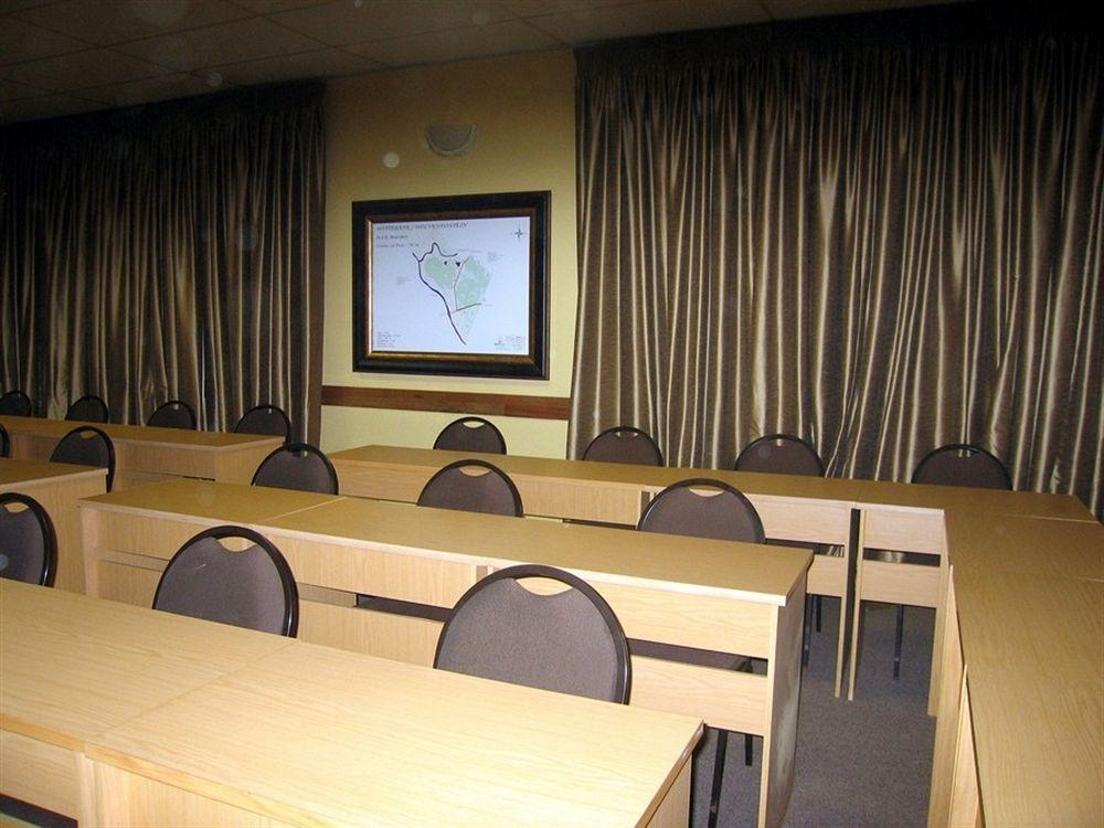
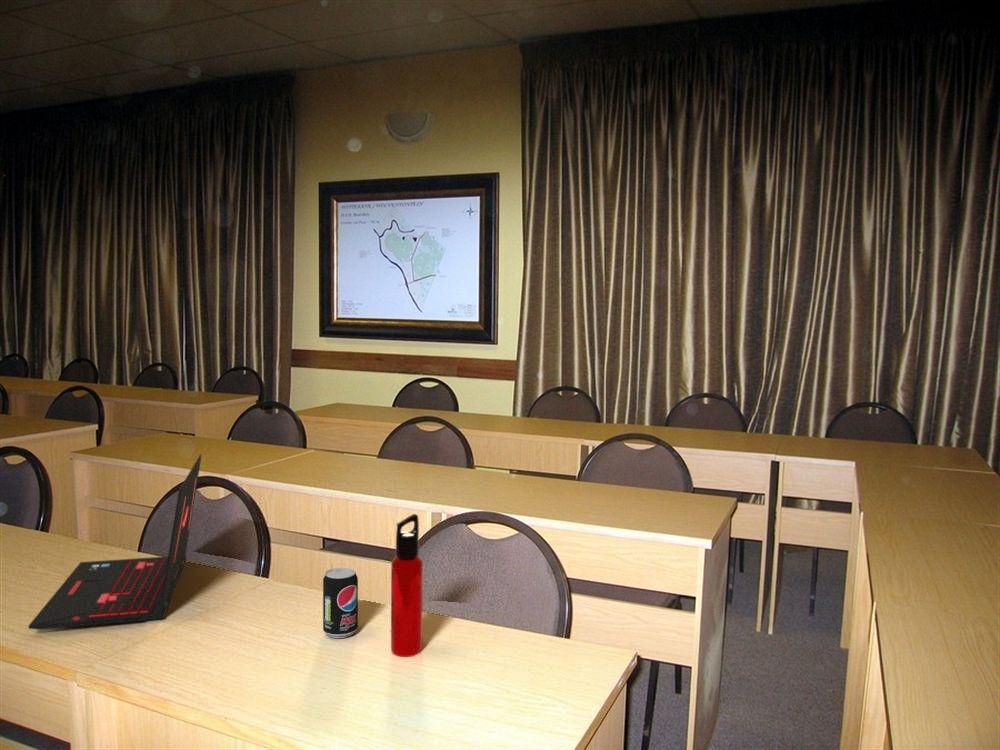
+ beverage can (340, 602)
+ water bottle (407, 583)
+ laptop (126, 559)
